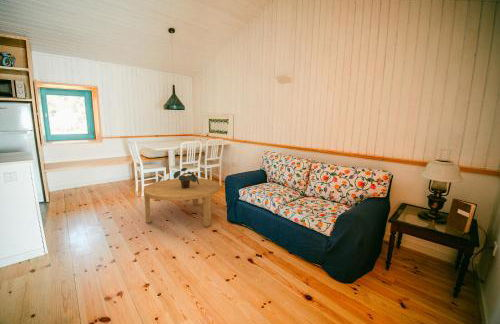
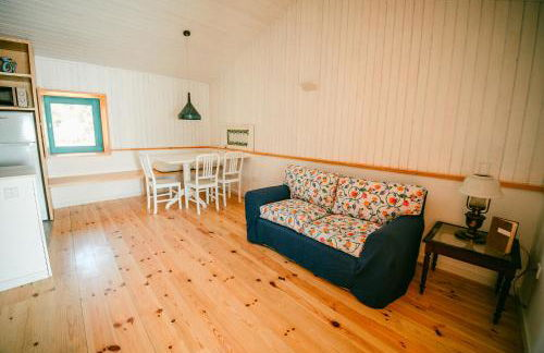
- coffee table (184, 200)
- potted plant (186, 177)
